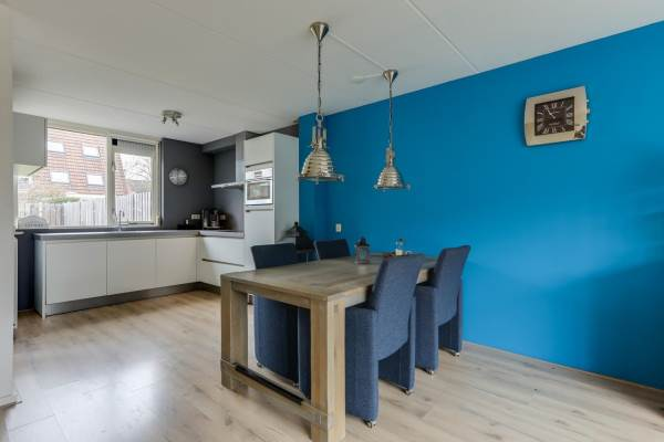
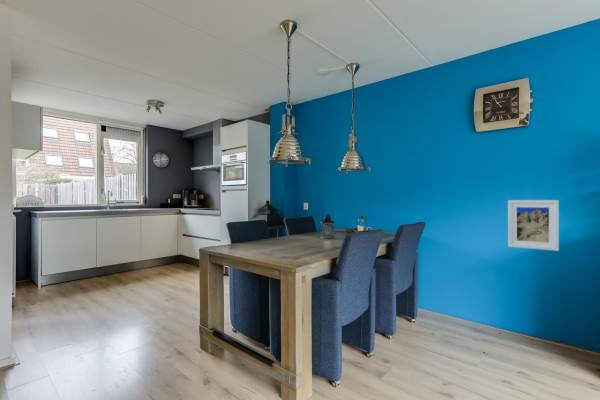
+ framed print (532, 224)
